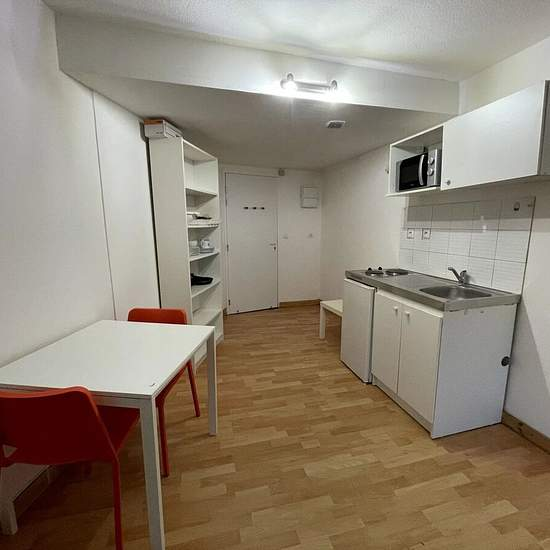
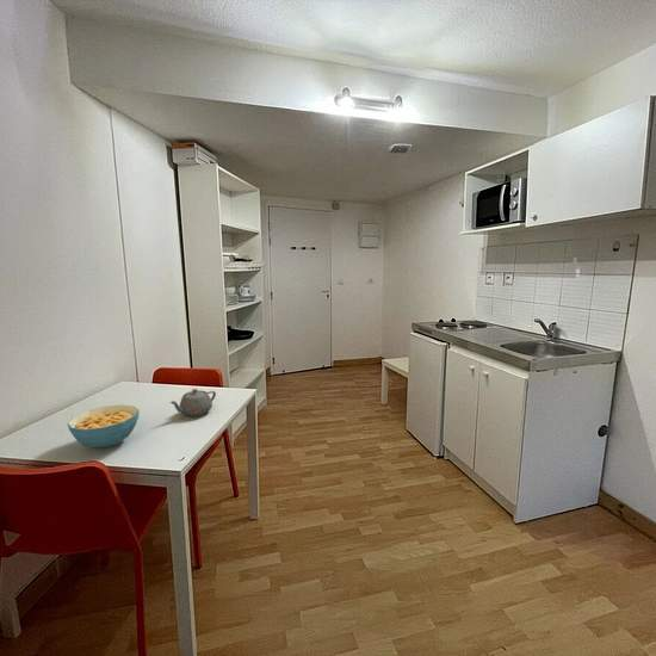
+ cereal bowl (106, 429)
+ teapot (193, 401)
